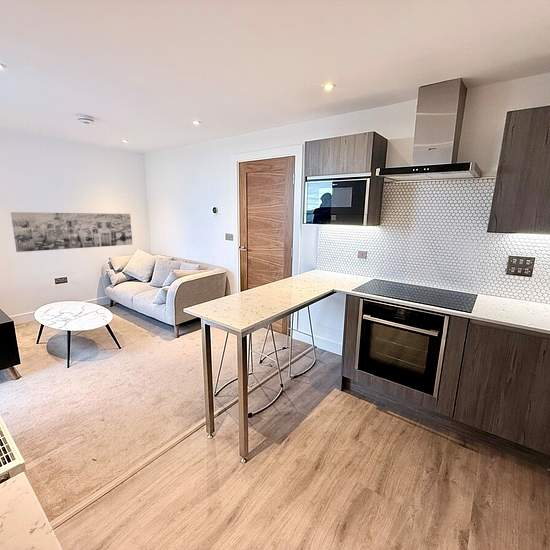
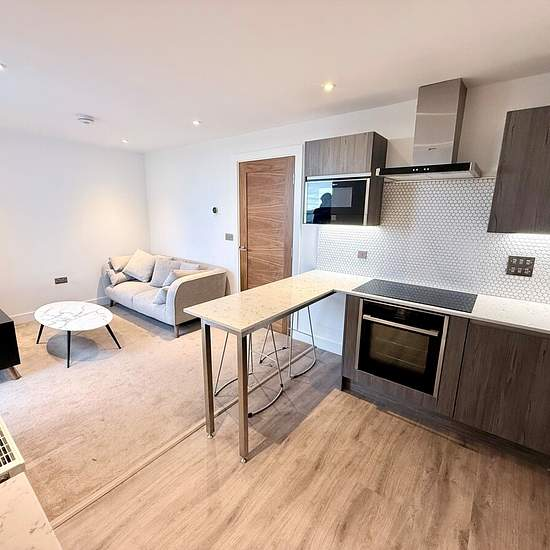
- wall art (79, 230)
